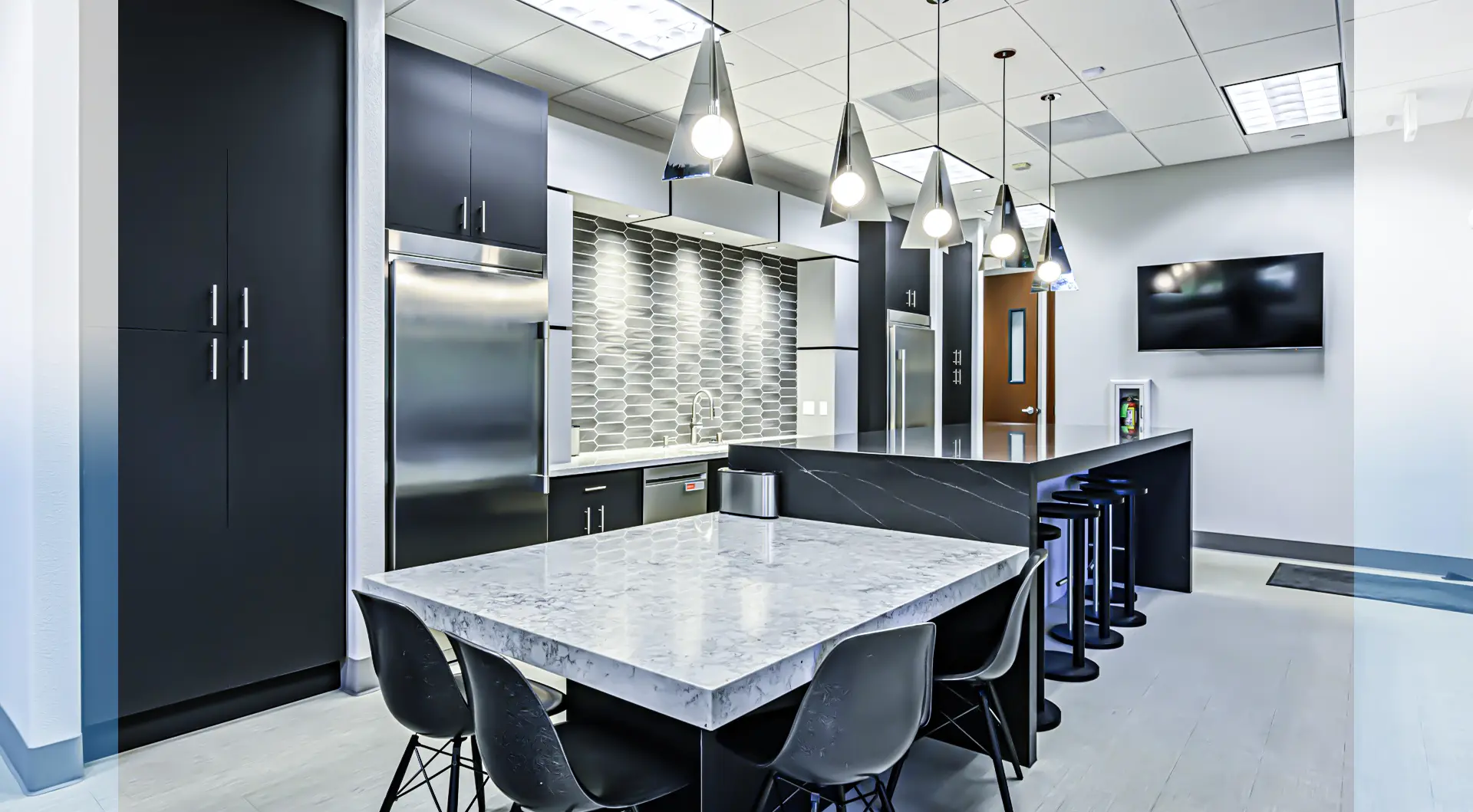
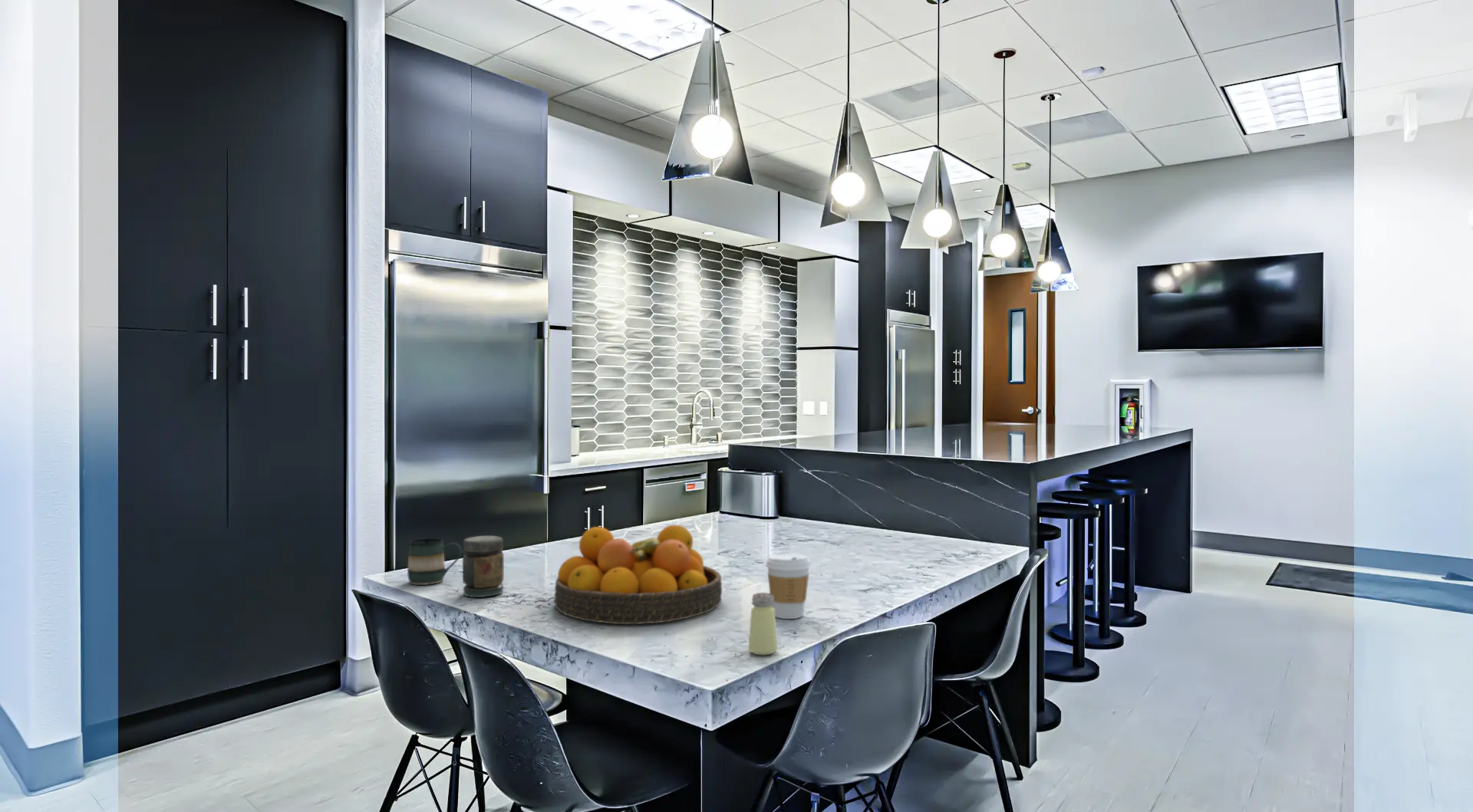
+ mug (434, 561)
+ fruit bowl (639, 565)
+ saltshaker (763, 622)
+ coffee cup (788, 584)
+ jar (483, 565)
